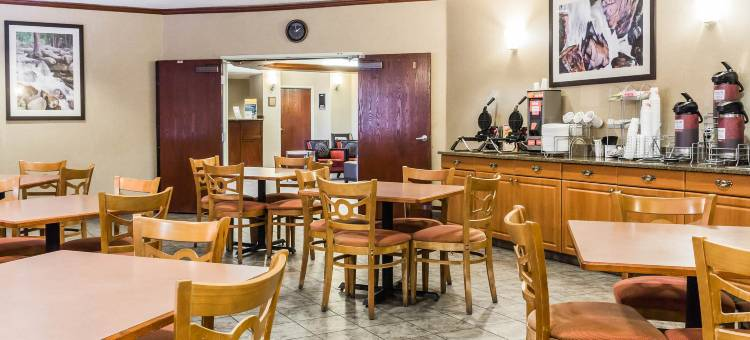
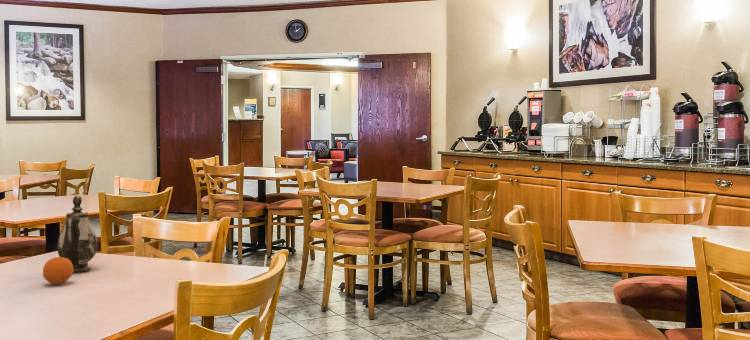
+ teapot (77, 232)
+ fruit (58, 270)
